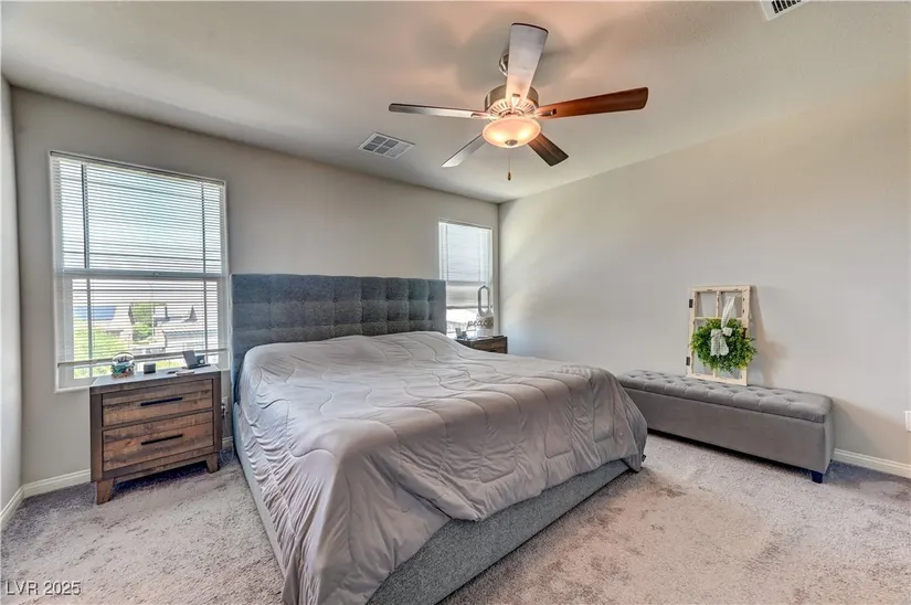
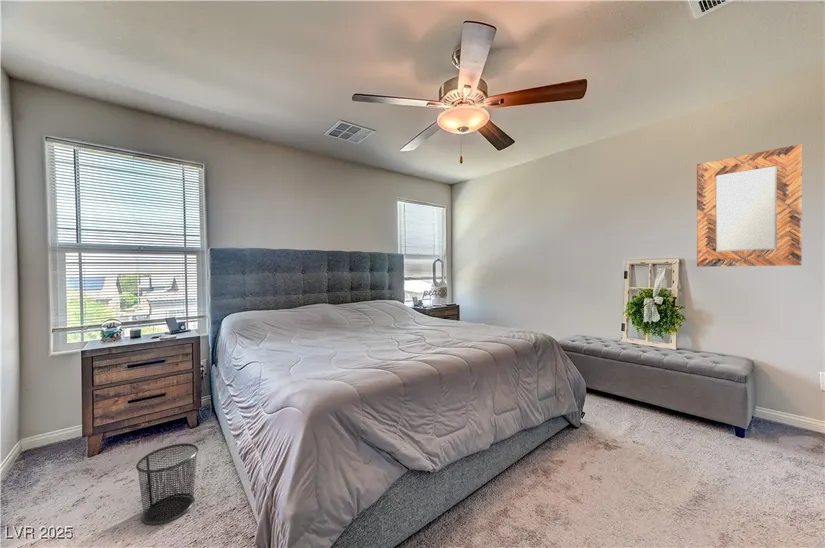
+ waste bin (169, 482)
+ home mirror (745, 210)
